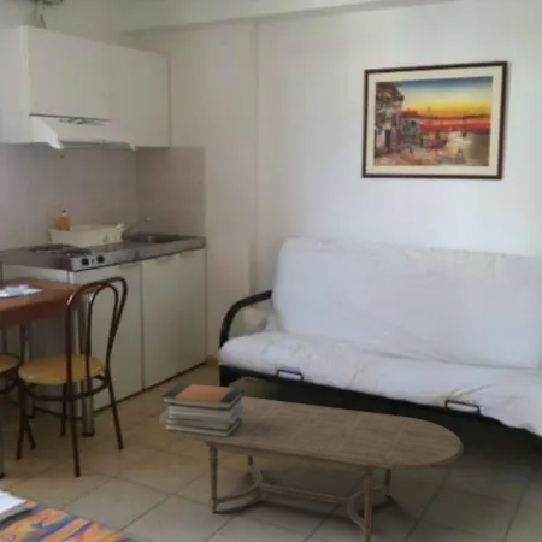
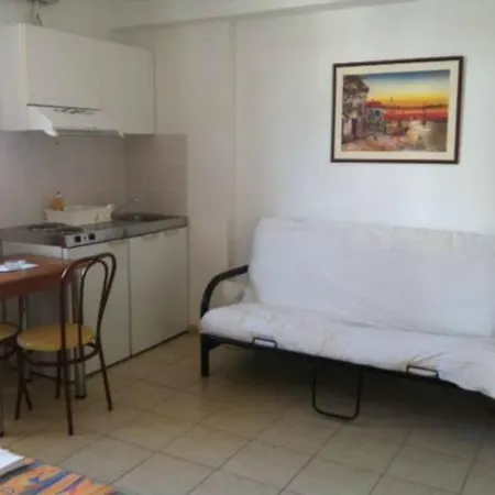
- coffee table (304, 464)
- book stack (204, 408)
